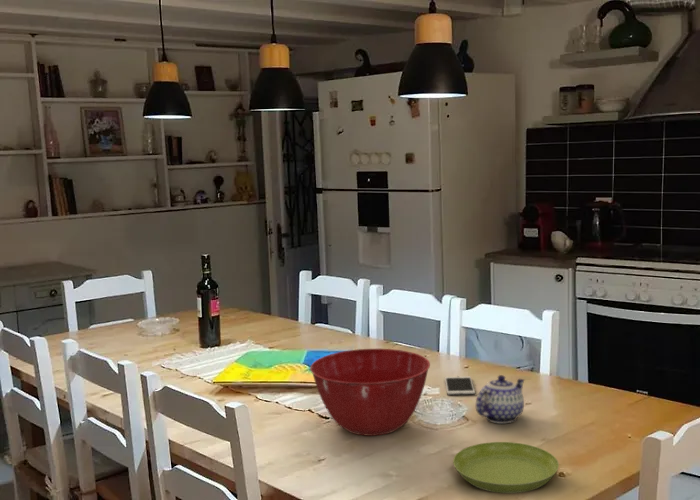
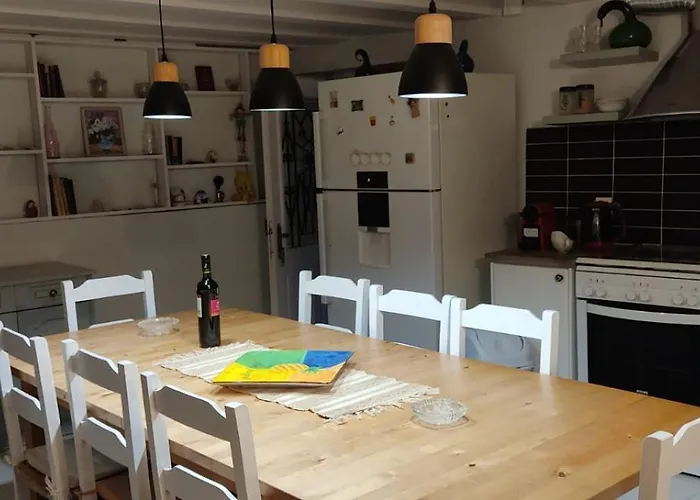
- mixing bowl (371, 394)
- smartphone (459, 385)
- teapot (501, 397)
- saucer (505, 468)
